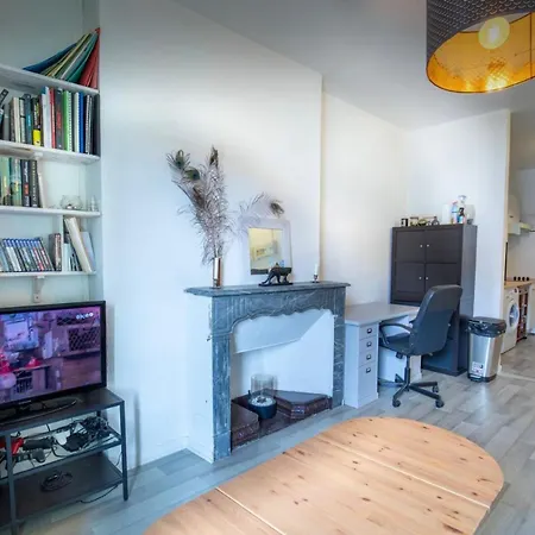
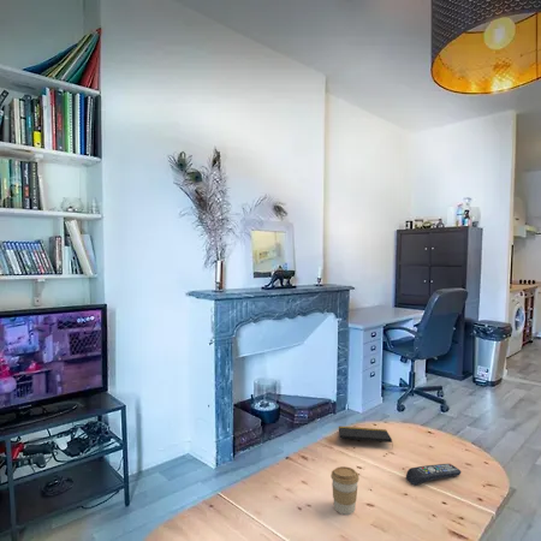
+ notepad (363, 433)
+ remote control (433, 472)
+ coffee cup (344, 488)
